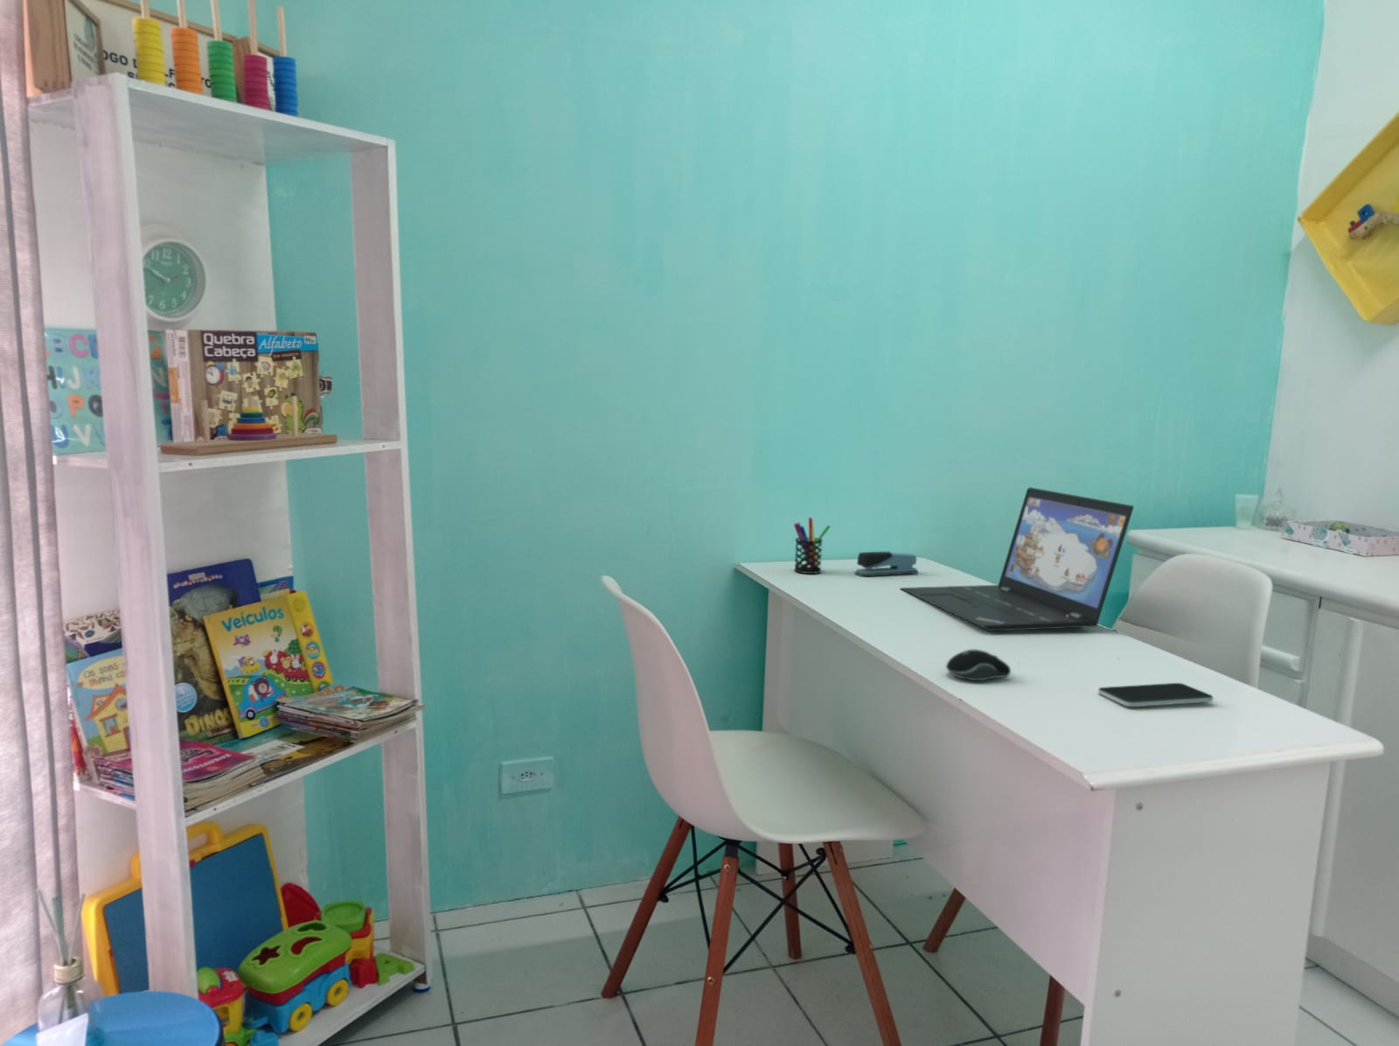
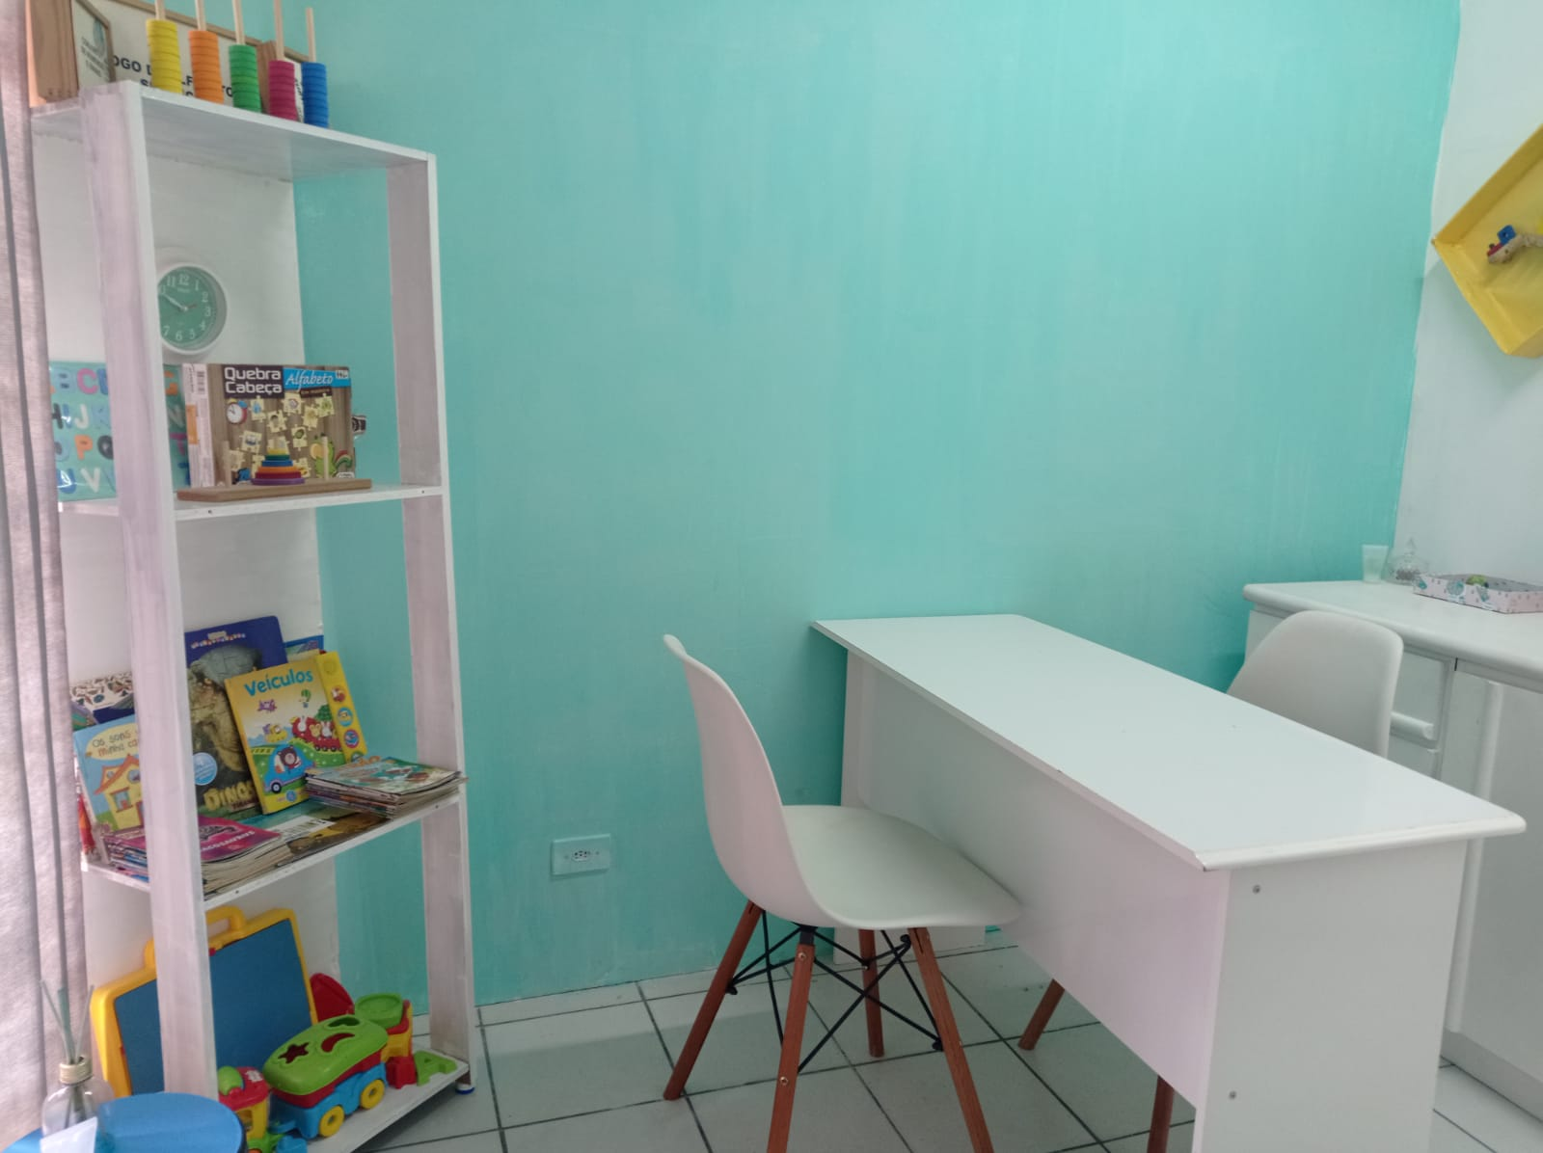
- computer mouse (976, 663)
- smartphone (1154, 694)
- pen holder (812, 543)
- laptop (1008, 552)
- stapler (886, 561)
